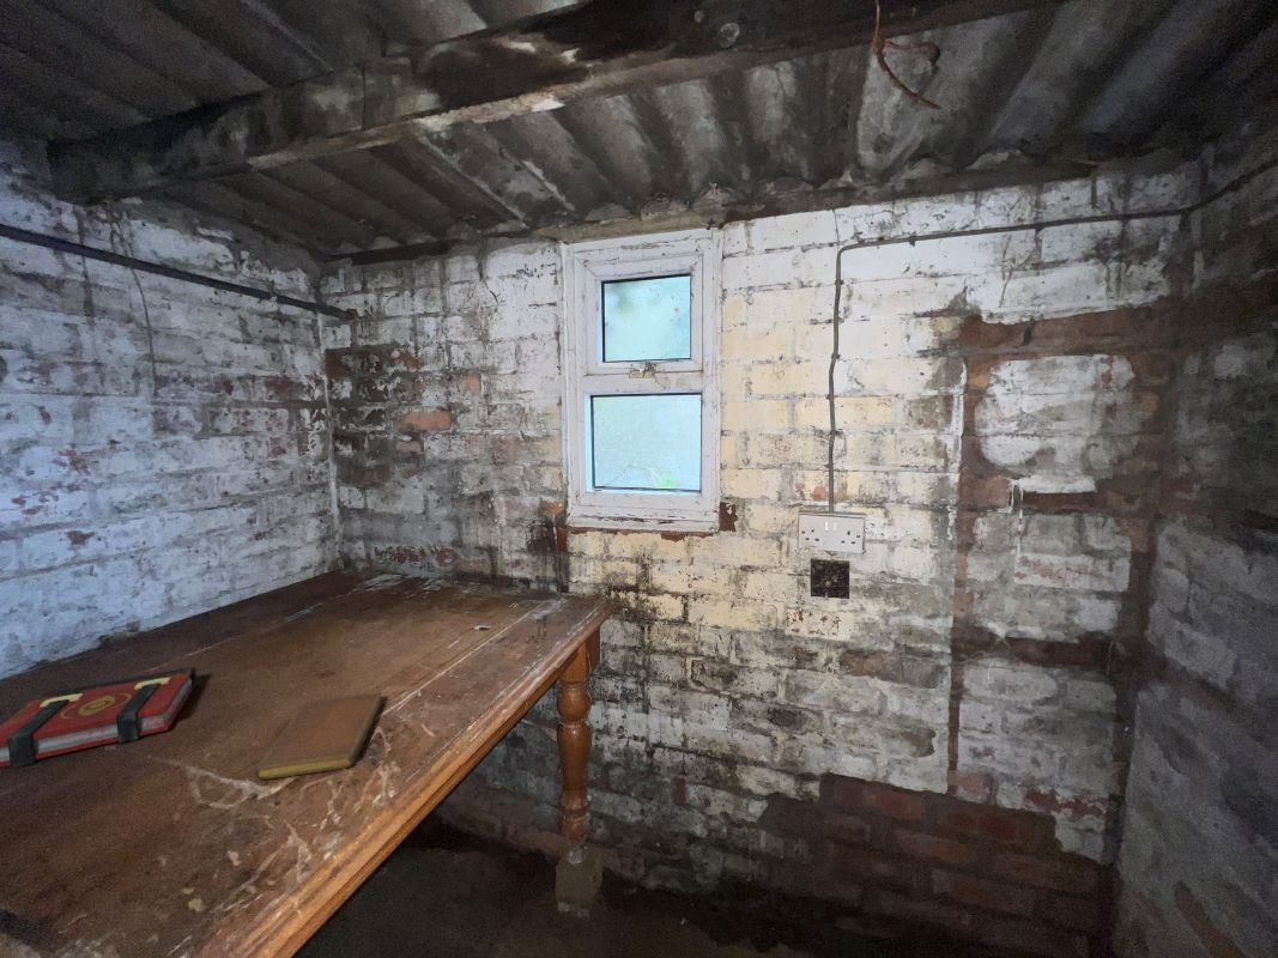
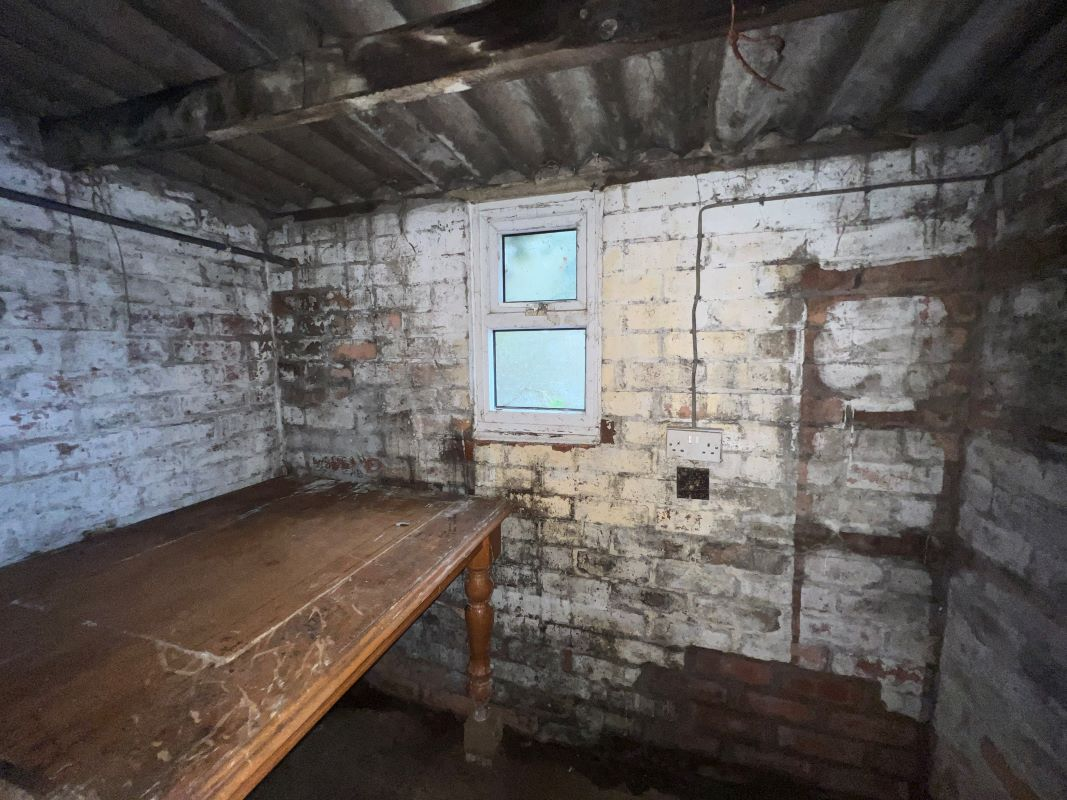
- notebook (326, 730)
- book (102, 709)
